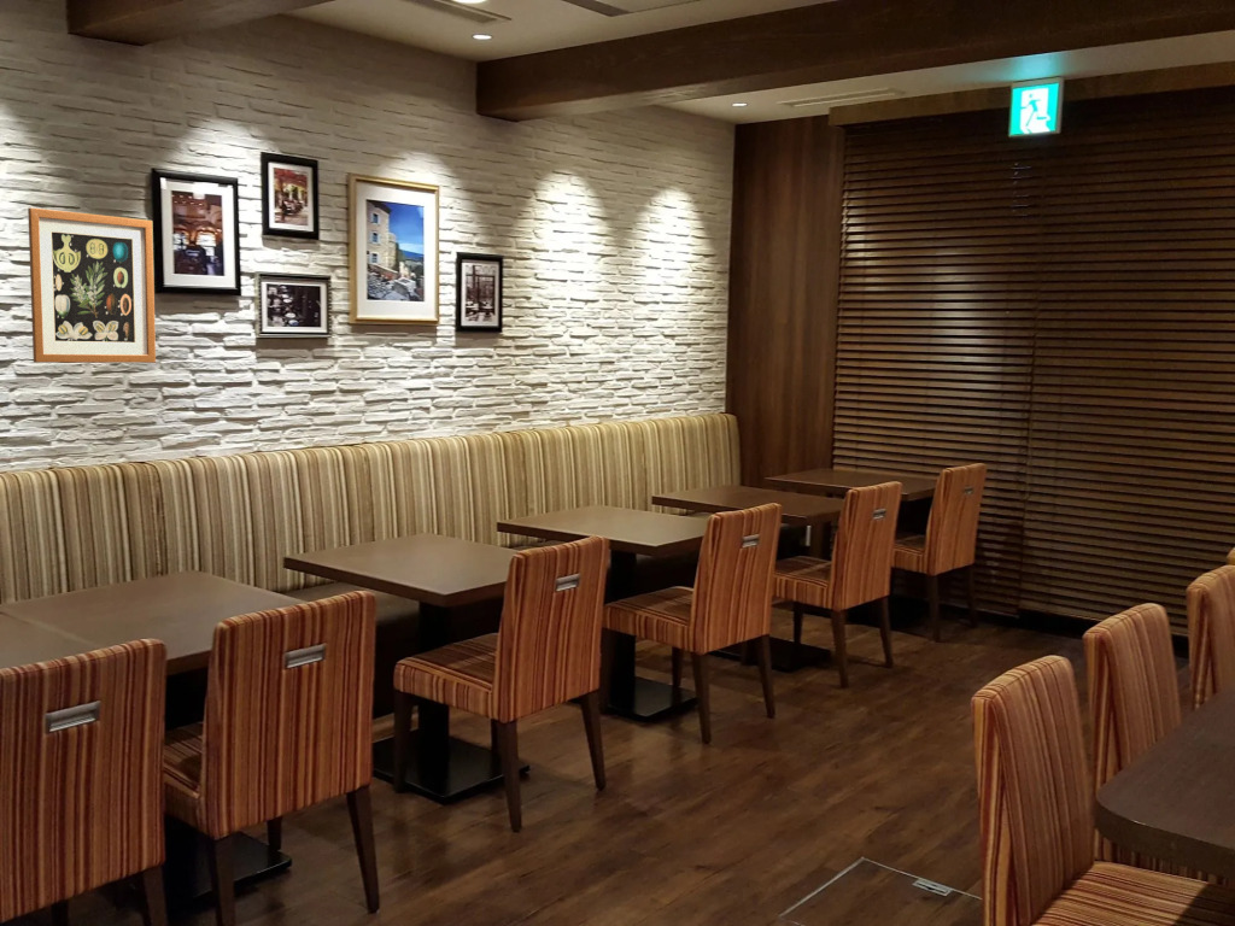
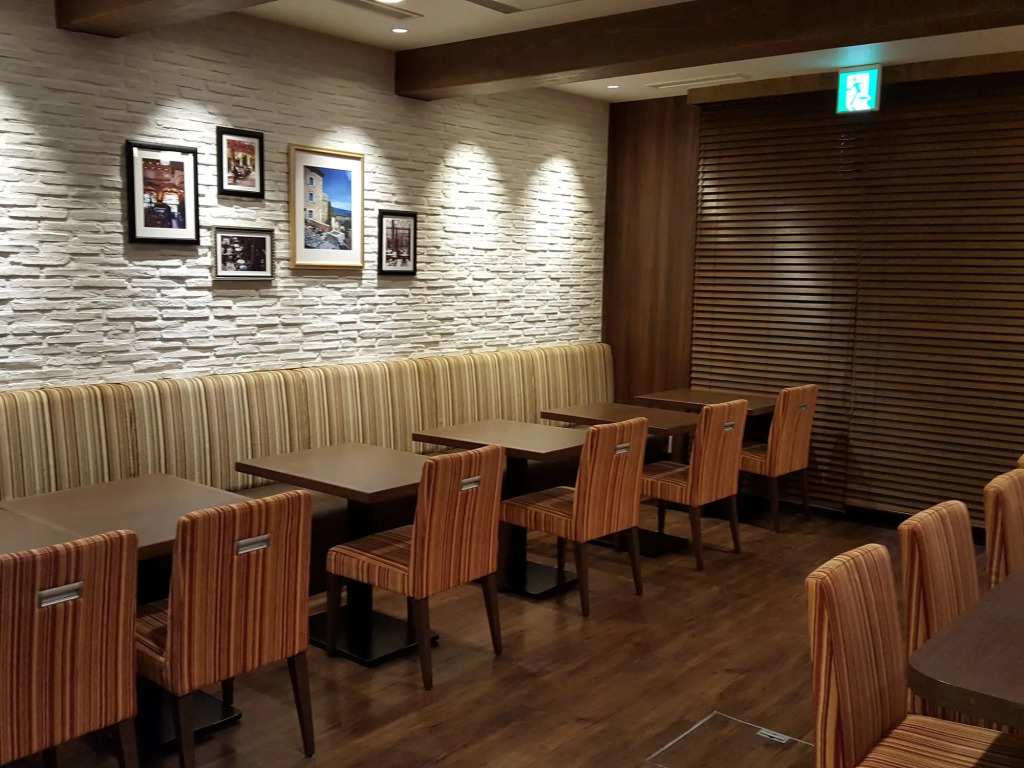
- wall art (94, 288)
